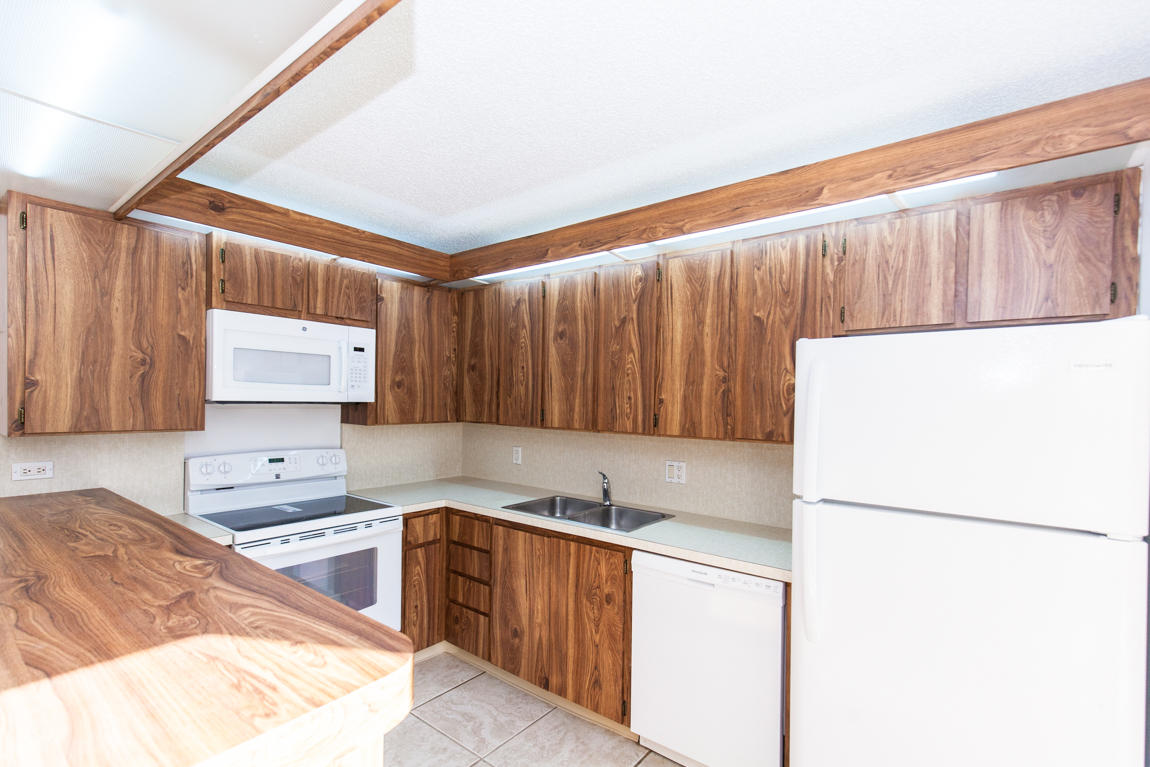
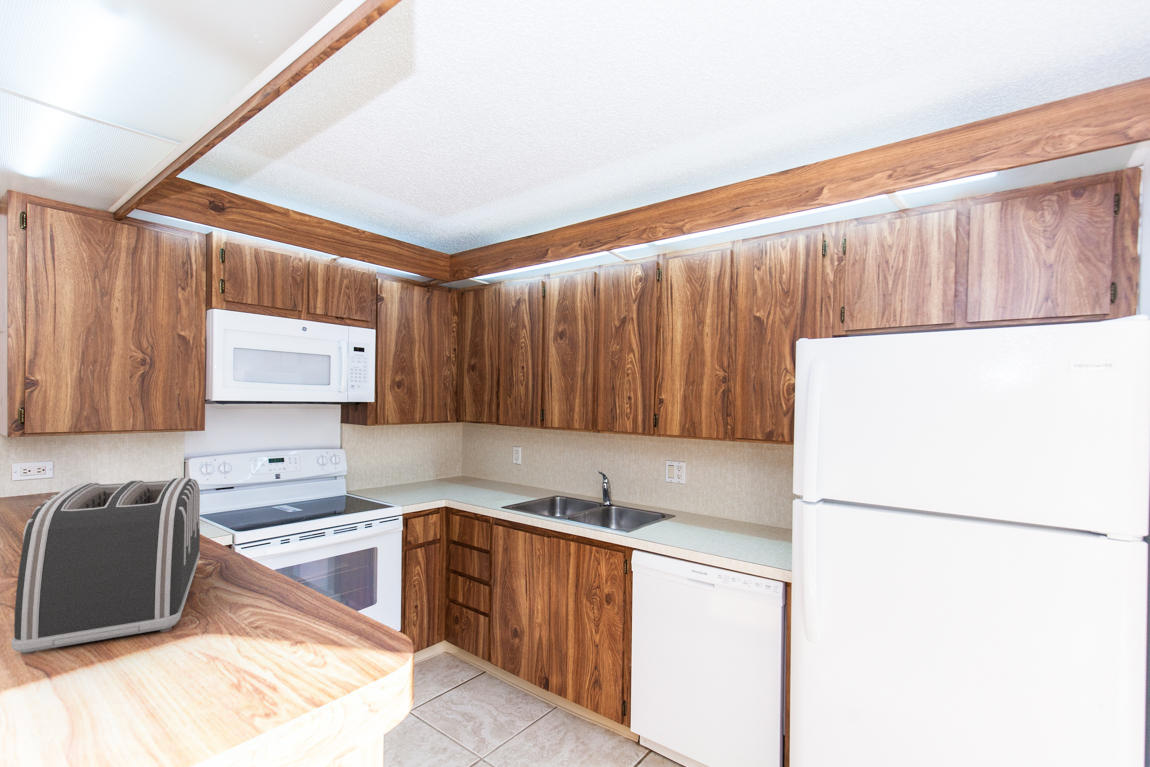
+ toaster (127, 541)
